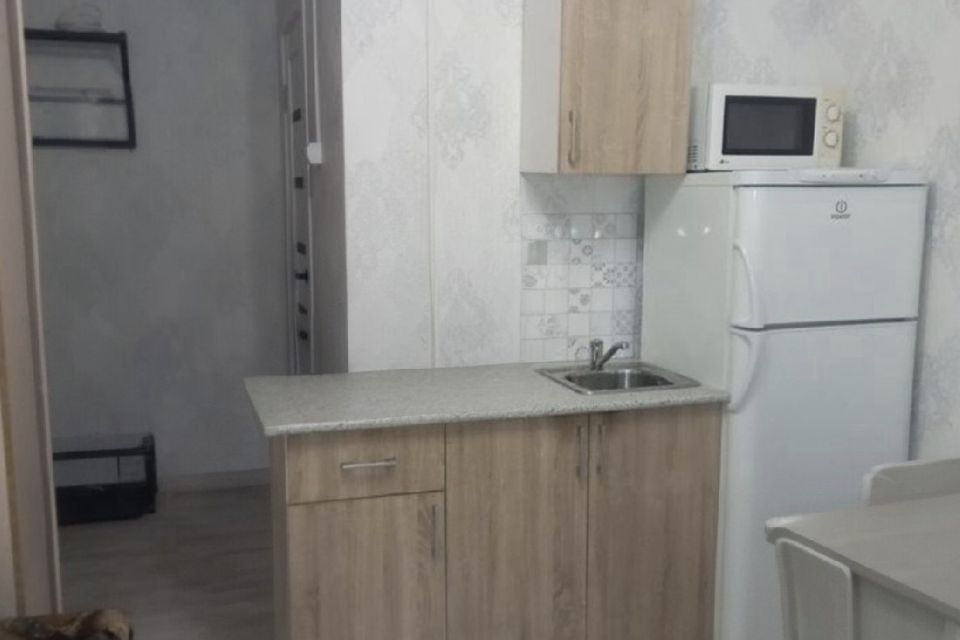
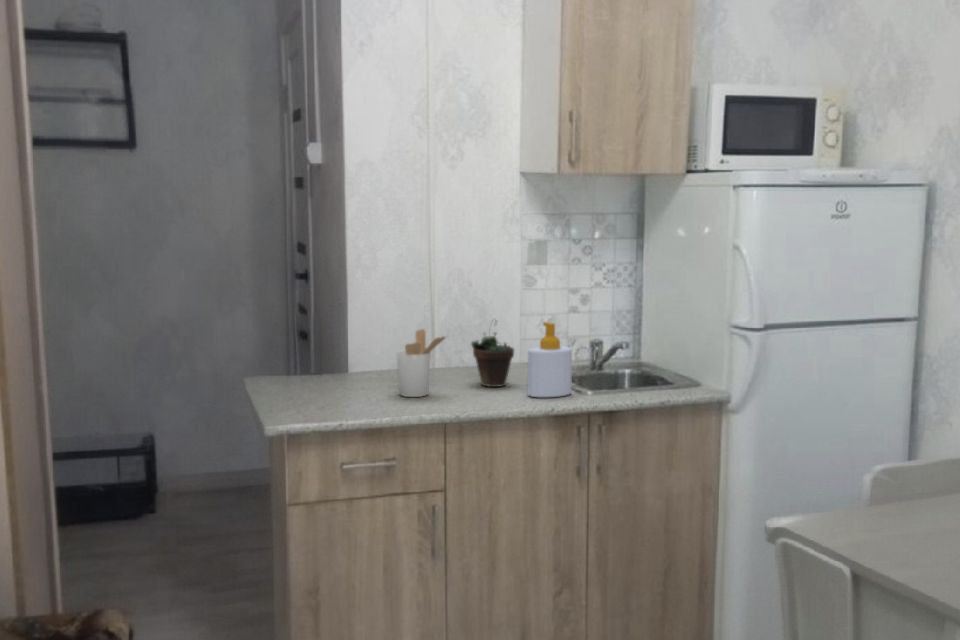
+ succulent plant (493, 351)
+ soap bottle (549, 359)
+ utensil holder (422, 363)
